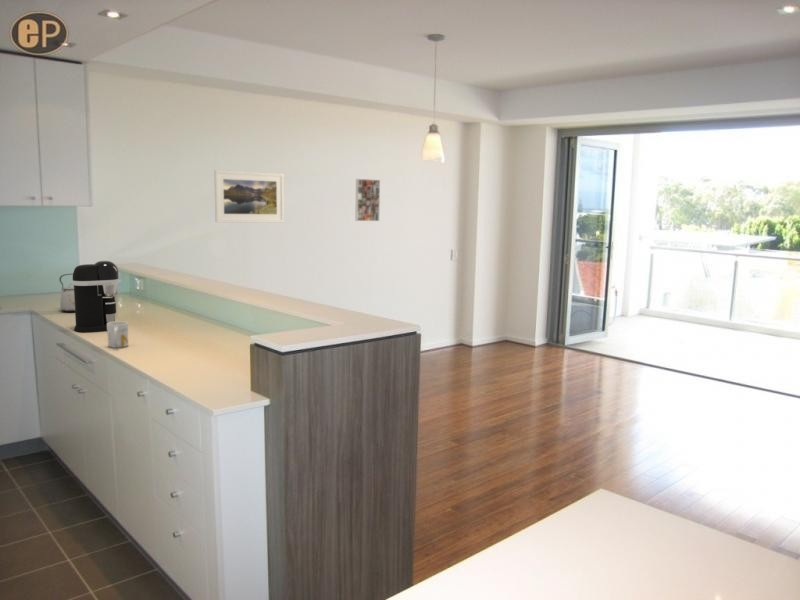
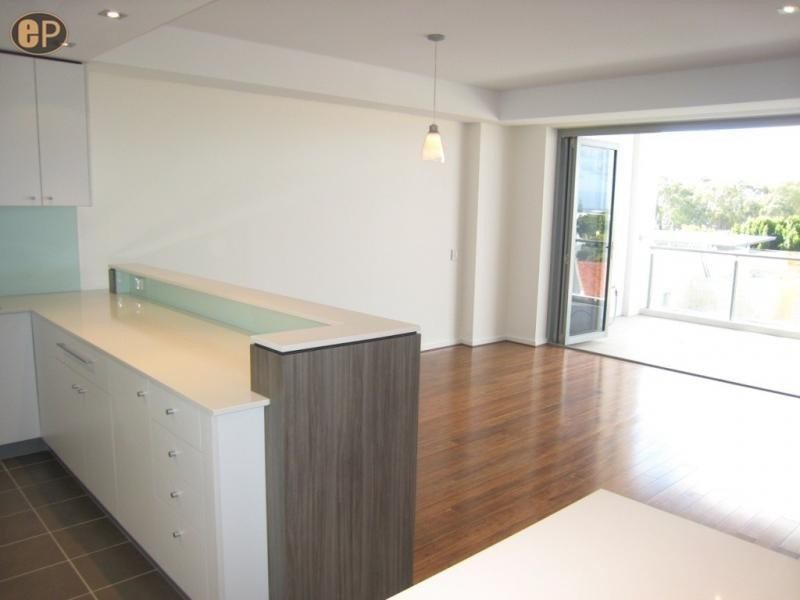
- coffee maker (96, 295)
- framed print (250, 197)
- kettle (73, 292)
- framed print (367, 200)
- mug (118, 335)
